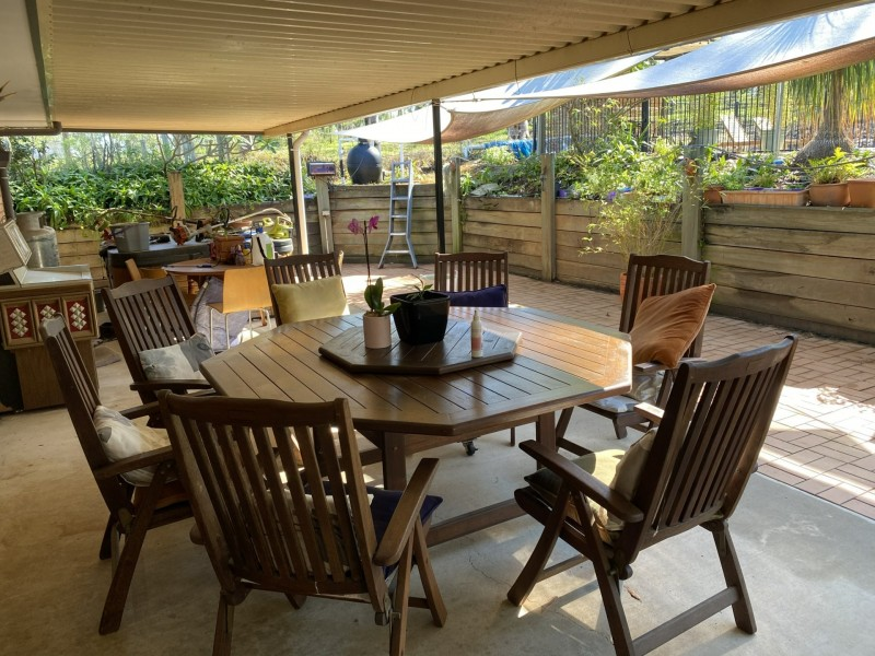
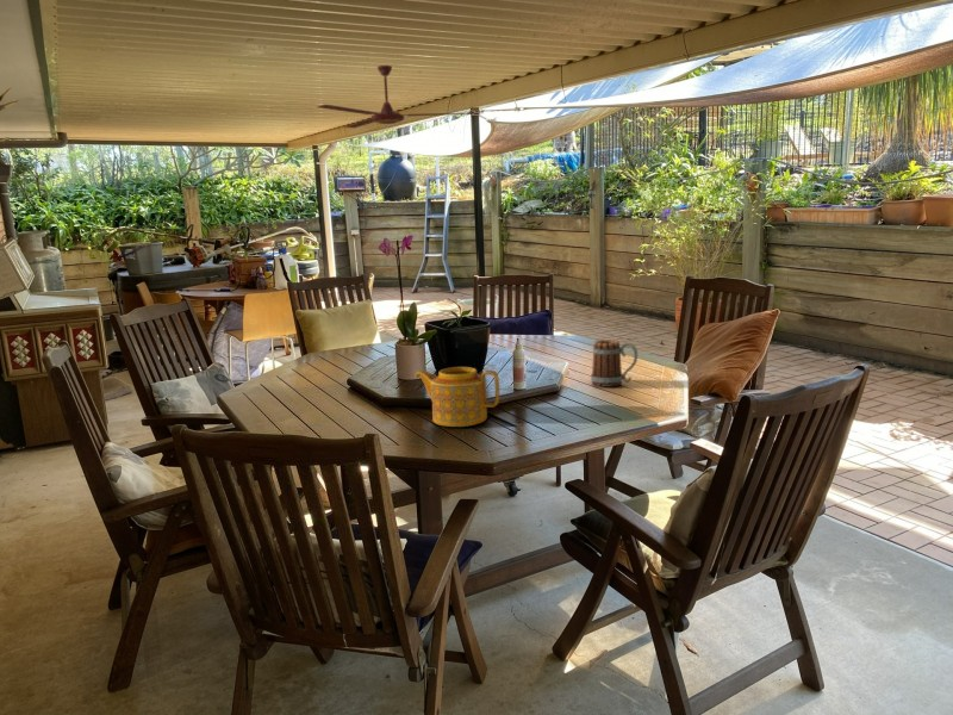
+ teapot (456, 394)
+ ceiling fan (387, 97)
+ mug (613, 362)
